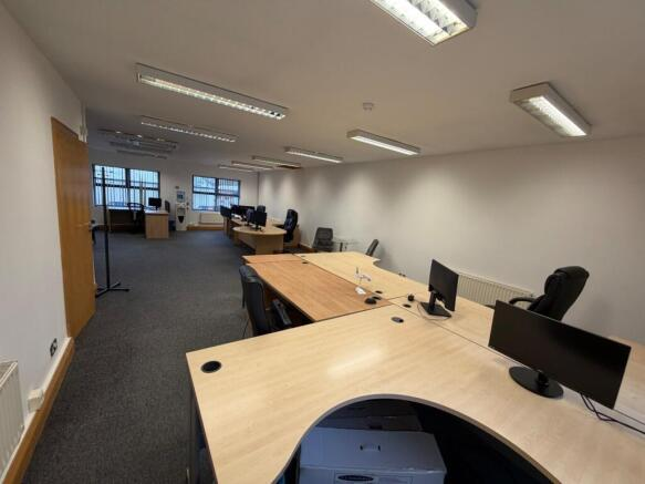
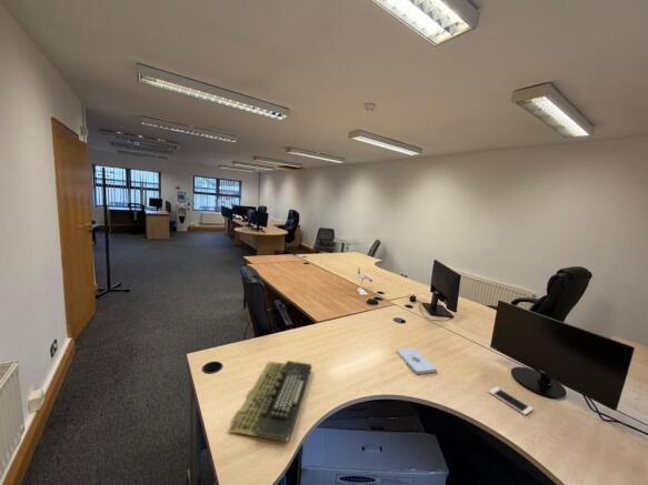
+ cell phone (509, 400)
+ computer keyboard (276, 391)
+ notepad (415, 360)
